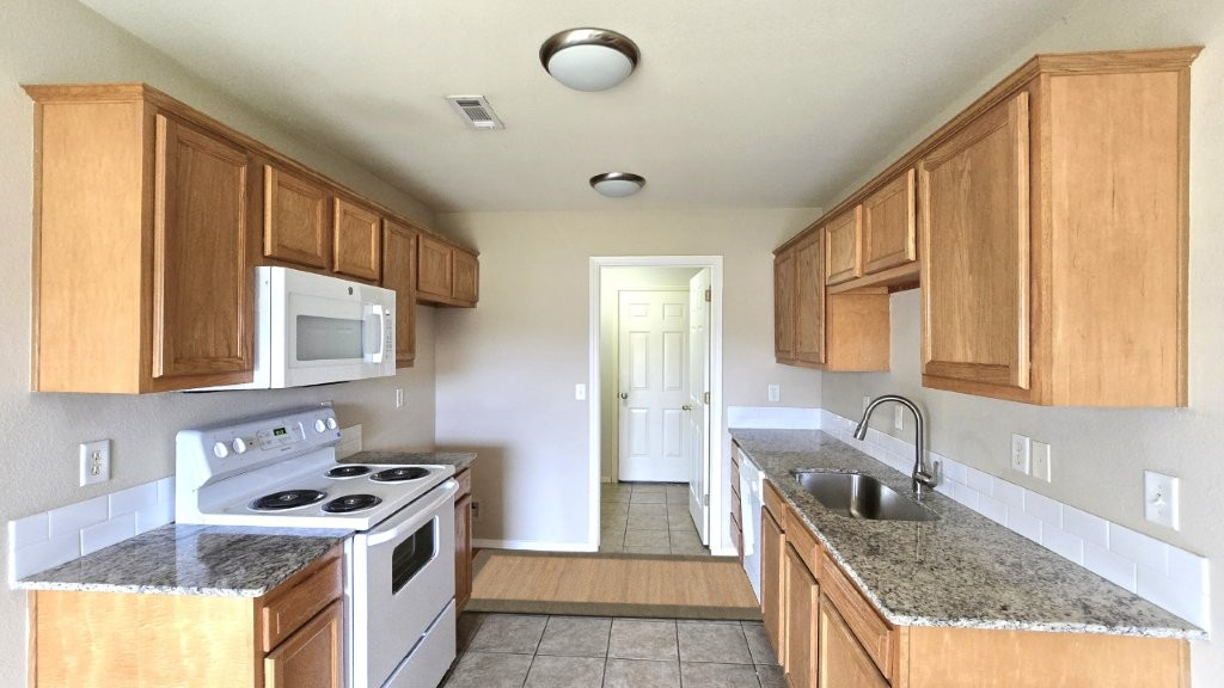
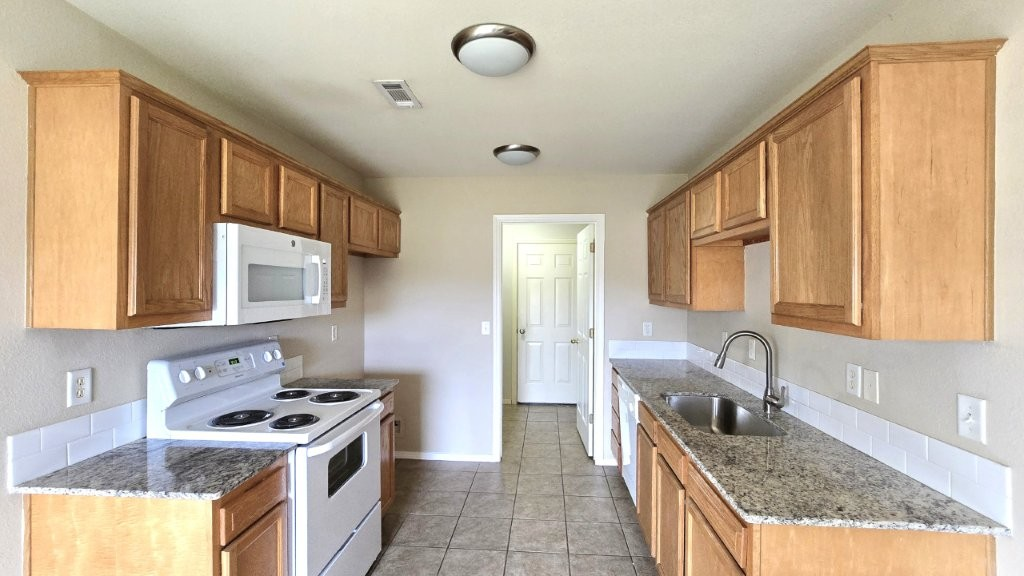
- rug (651, 580)
